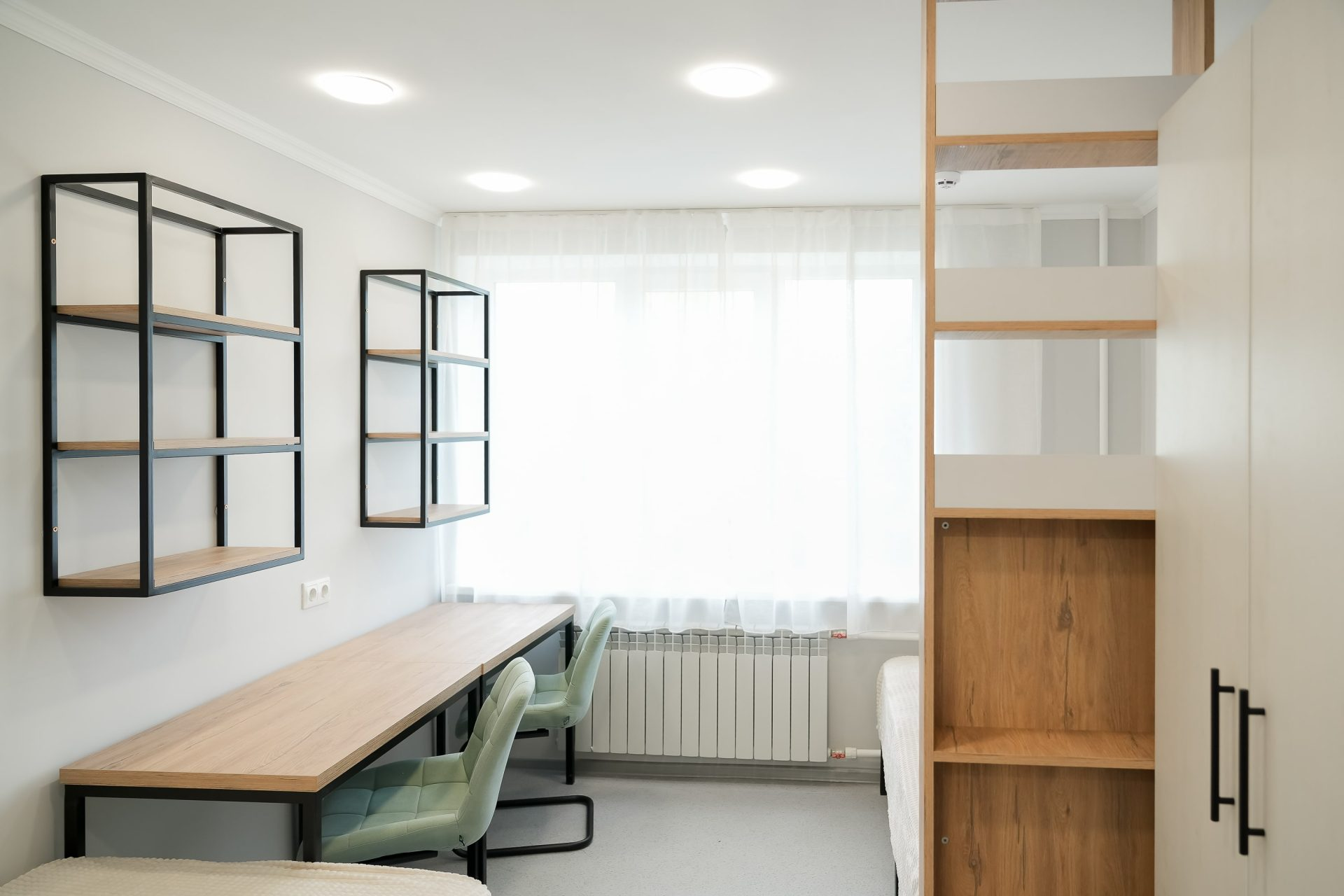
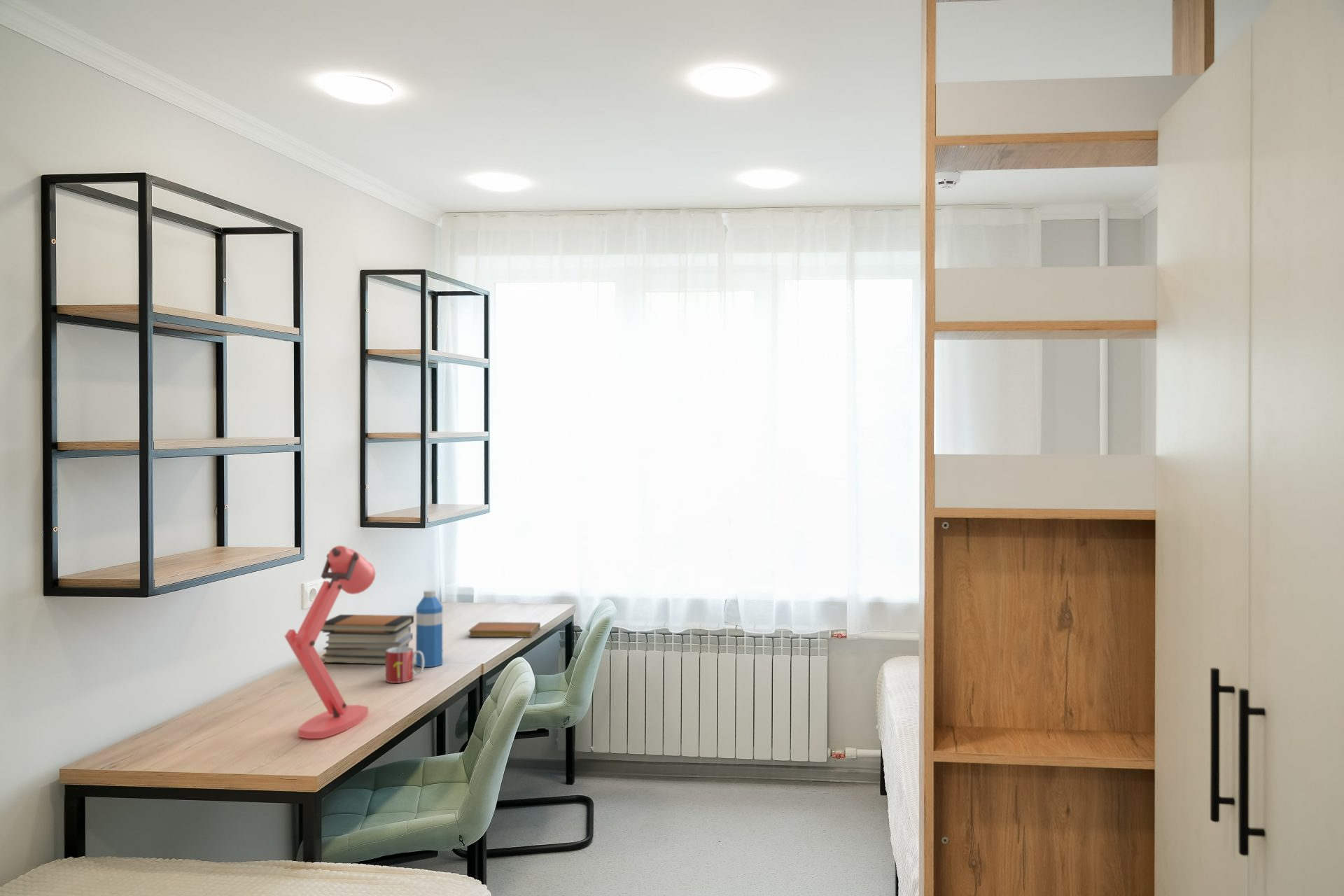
+ book stack (368, 638)
+ notebook (505, 629)
+ water bottle (429, 627)
+ mug (405, 664)
+ desk lamp (321, 629)
